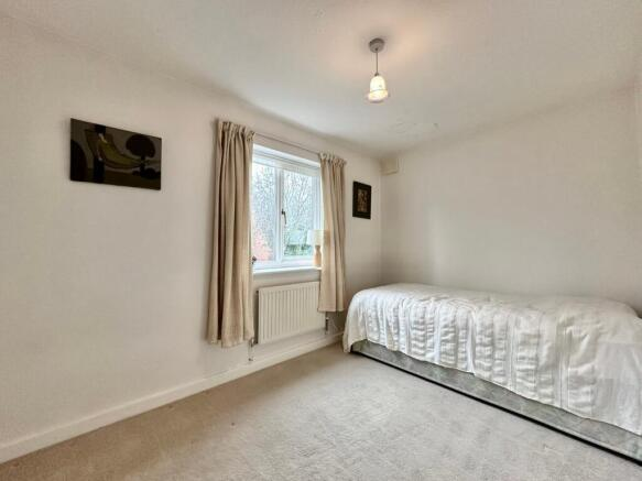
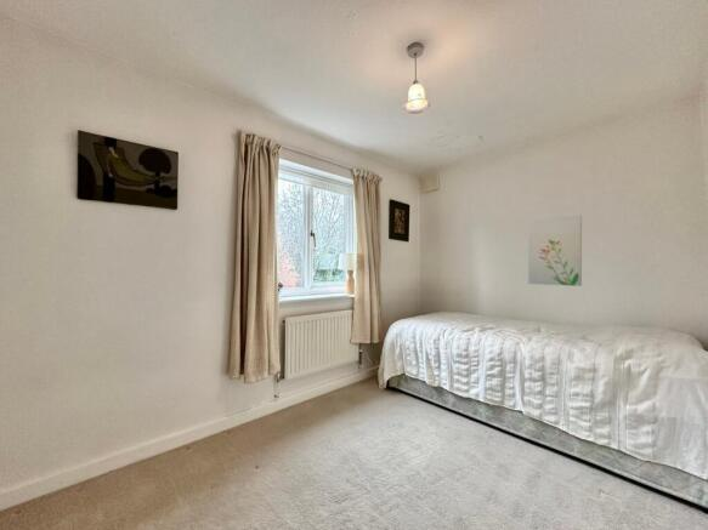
+ wall art (553, 251)
